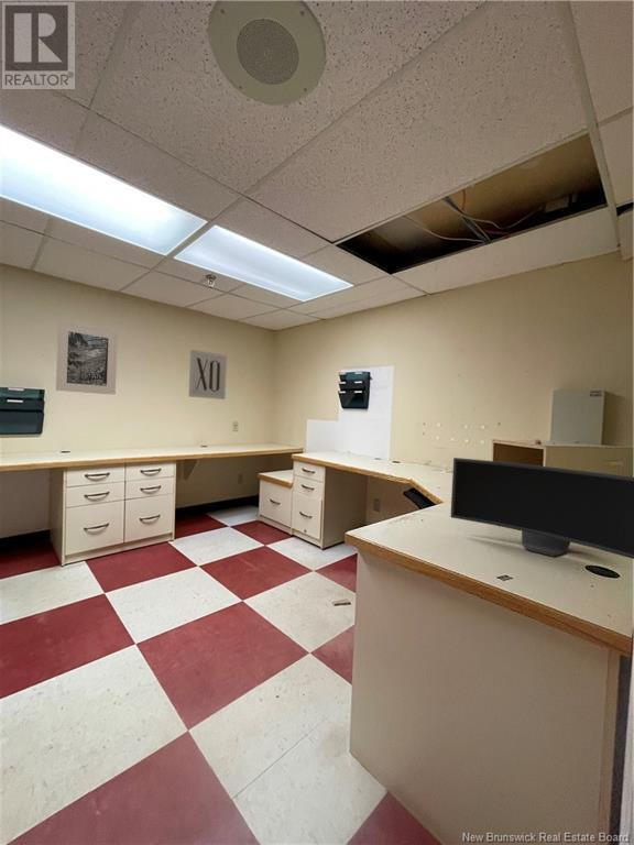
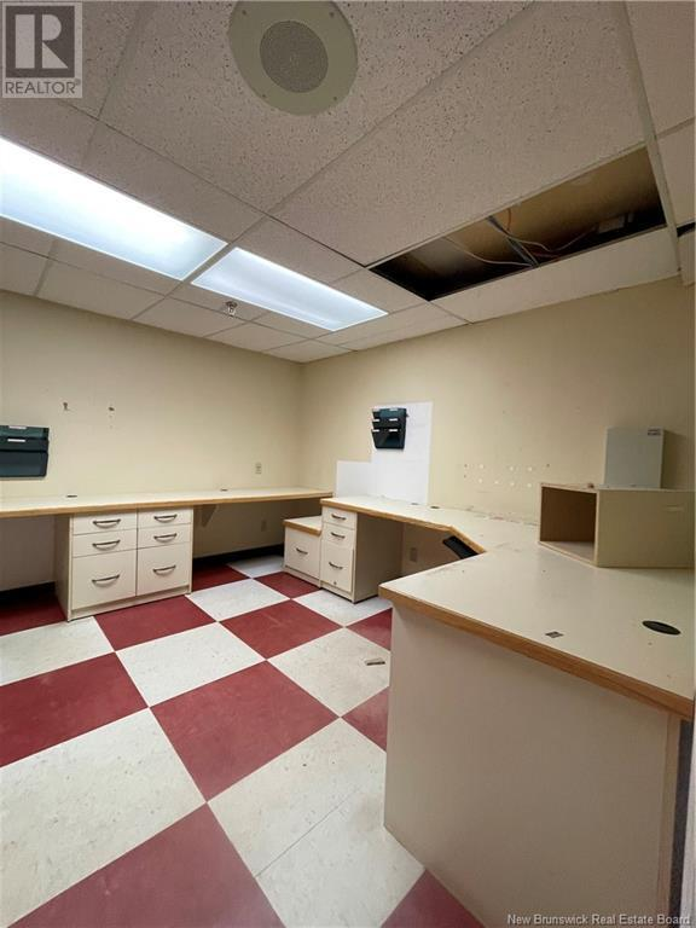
- wall art (208, 375)
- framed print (88, 360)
- monitor (544, 506)
